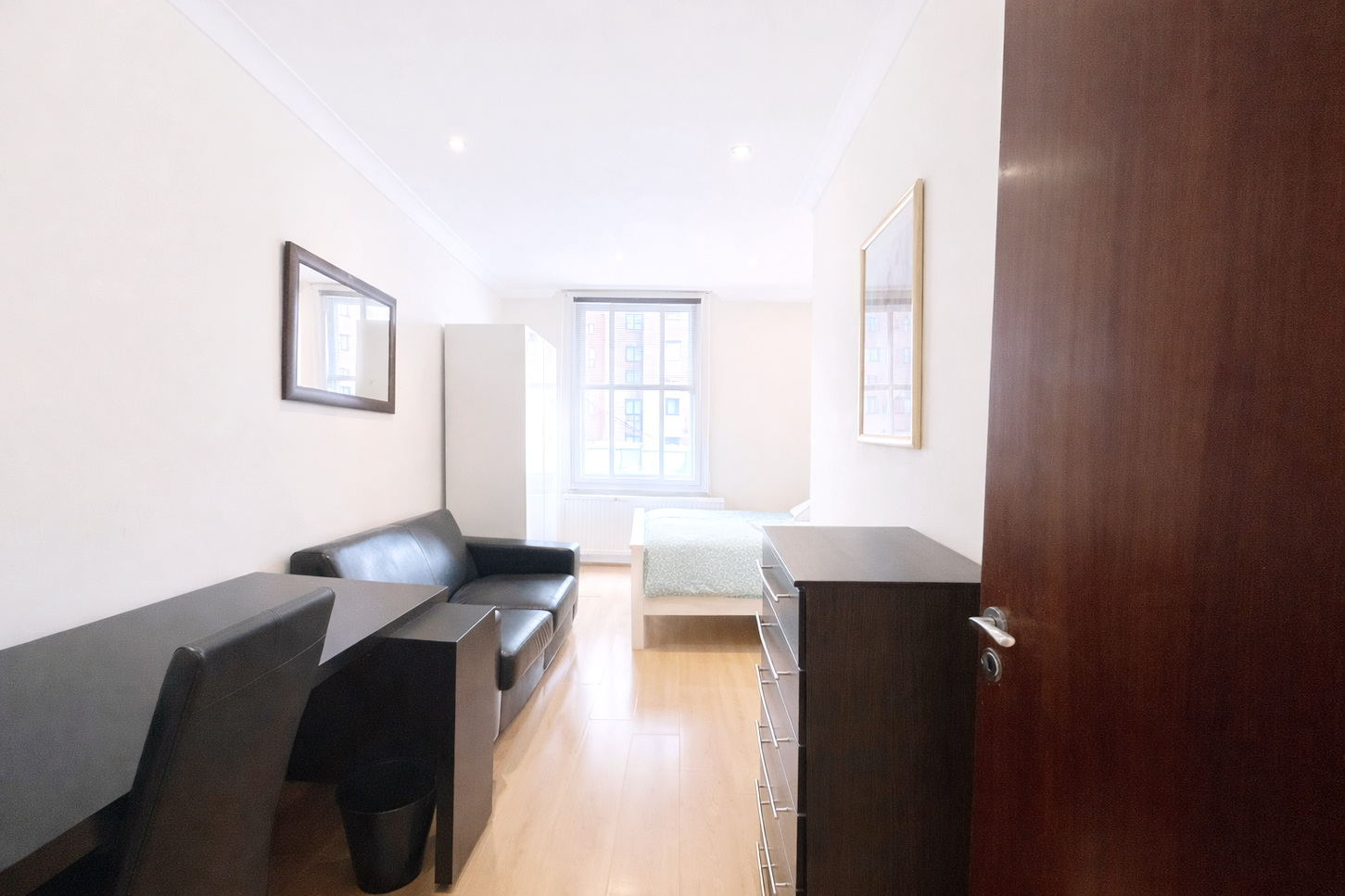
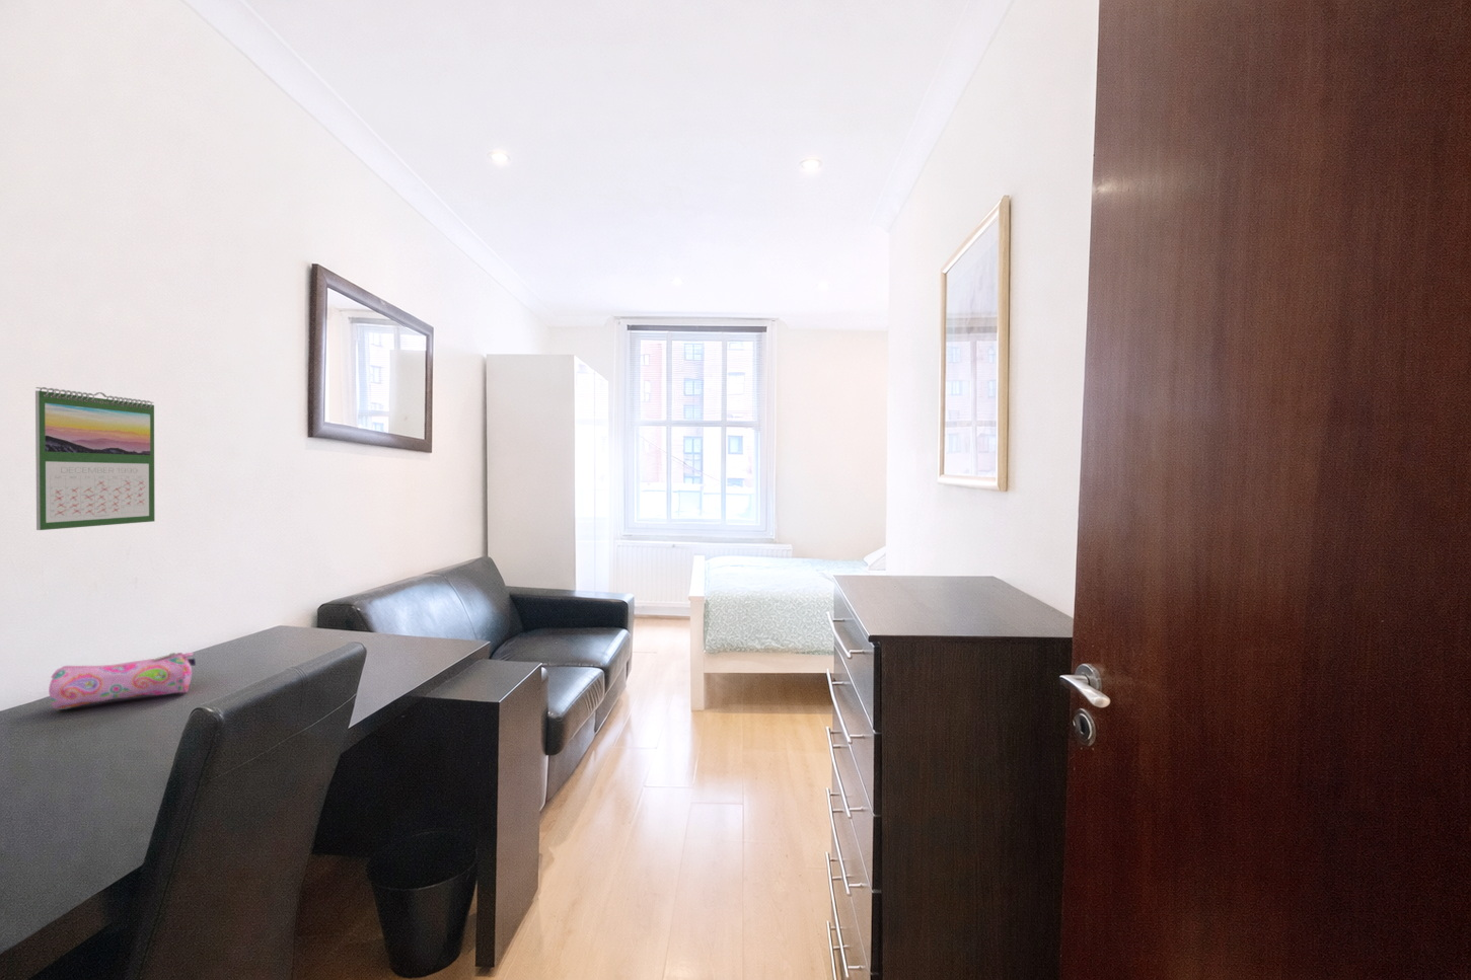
+ pencil case (126, 679)
+ calendar (101, 458)
